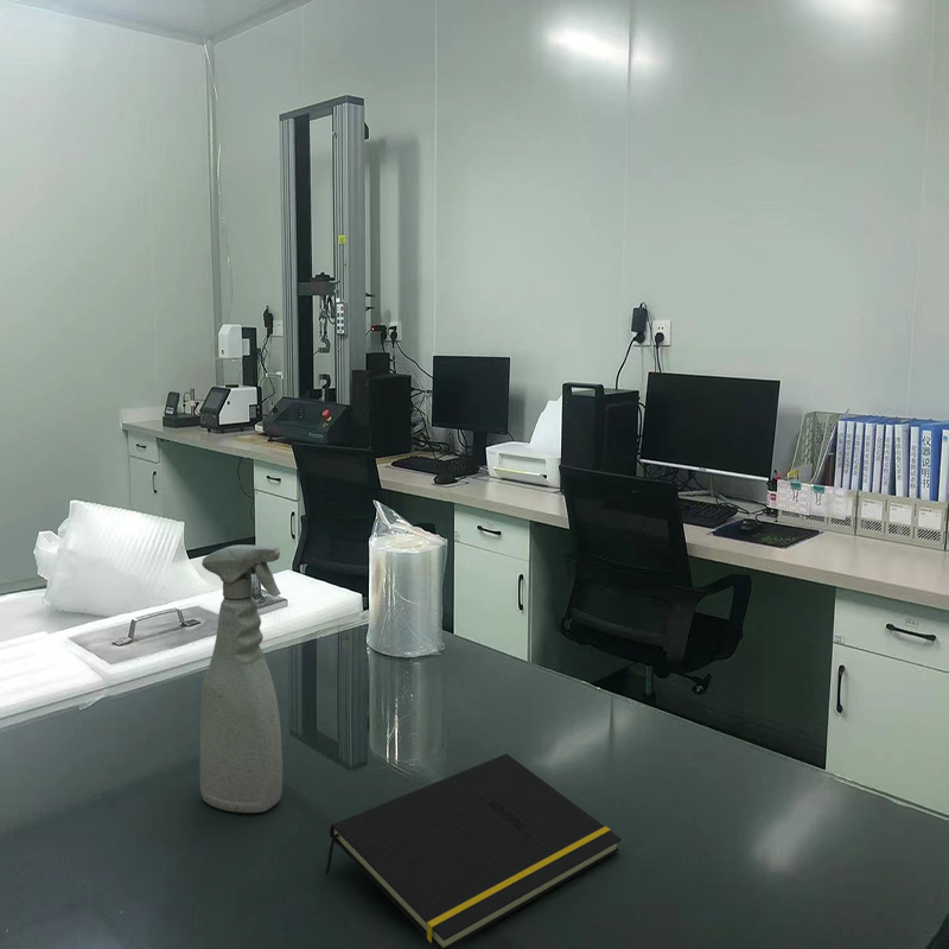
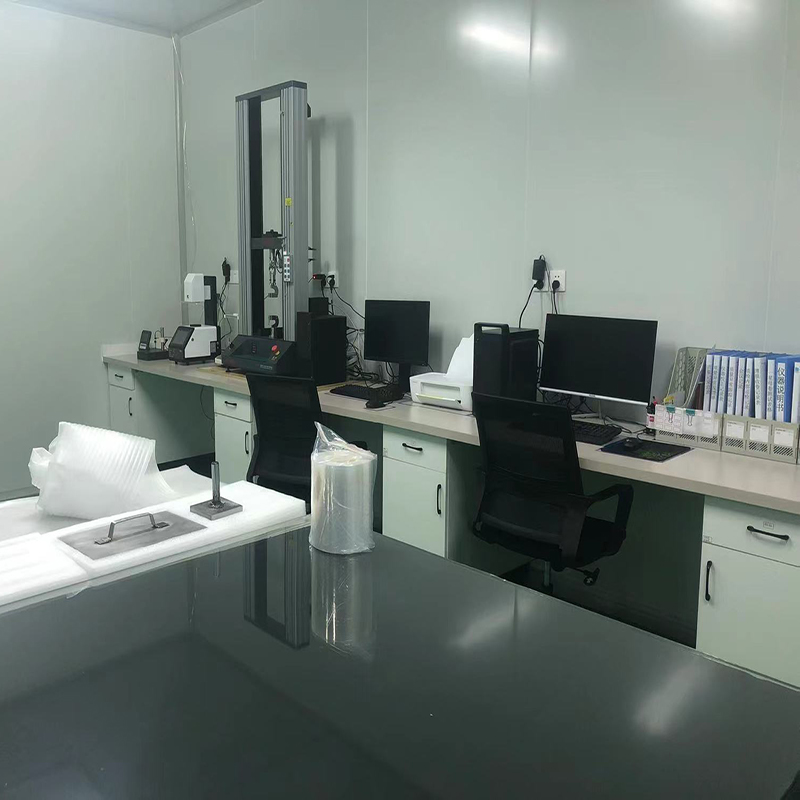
- spray bottle (238, 674)
- notepad (478, 837)
